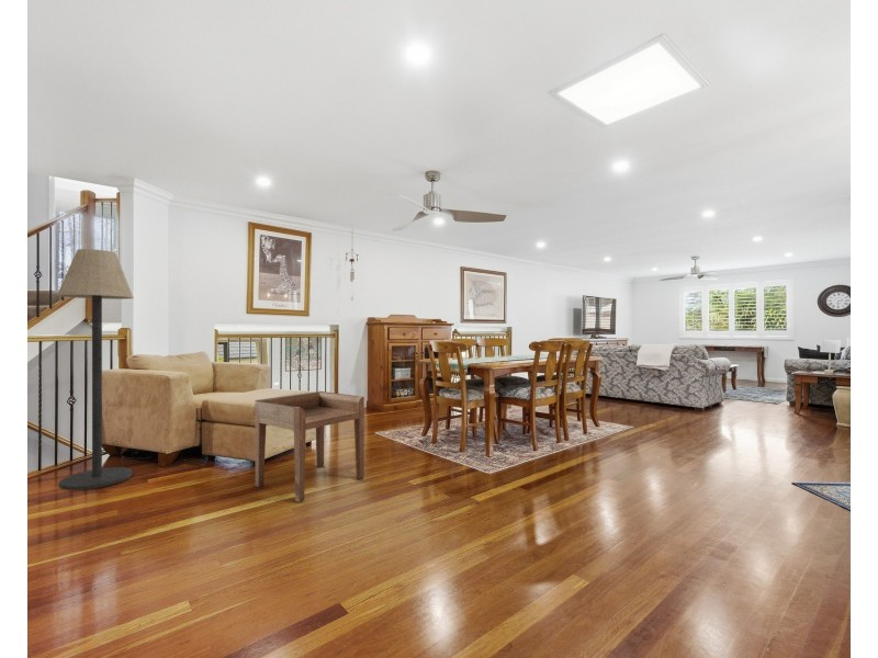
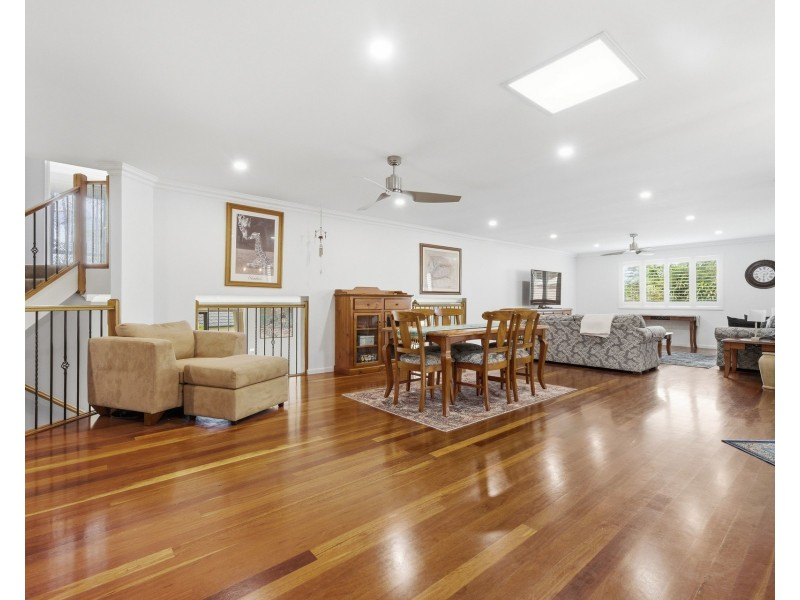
- side table (316, 440)
- floor lamp (97, 365)
